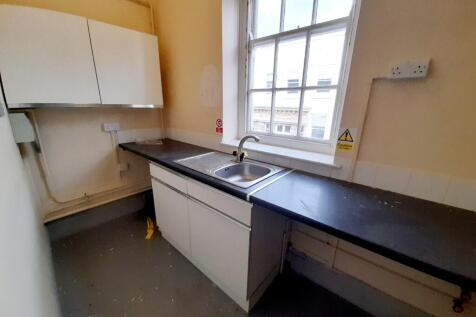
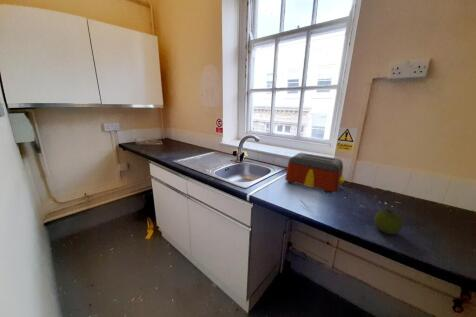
+ apple (388, 220)
+ toaster (315, 171)
